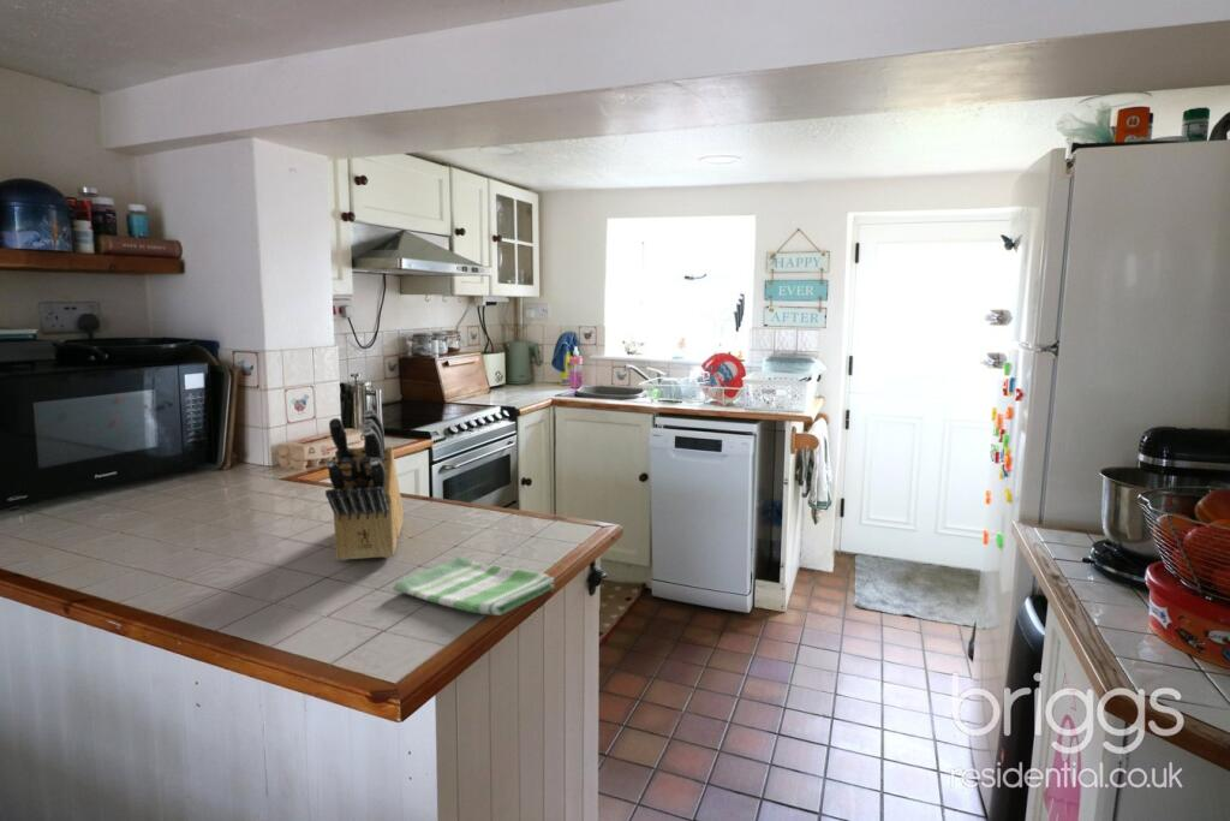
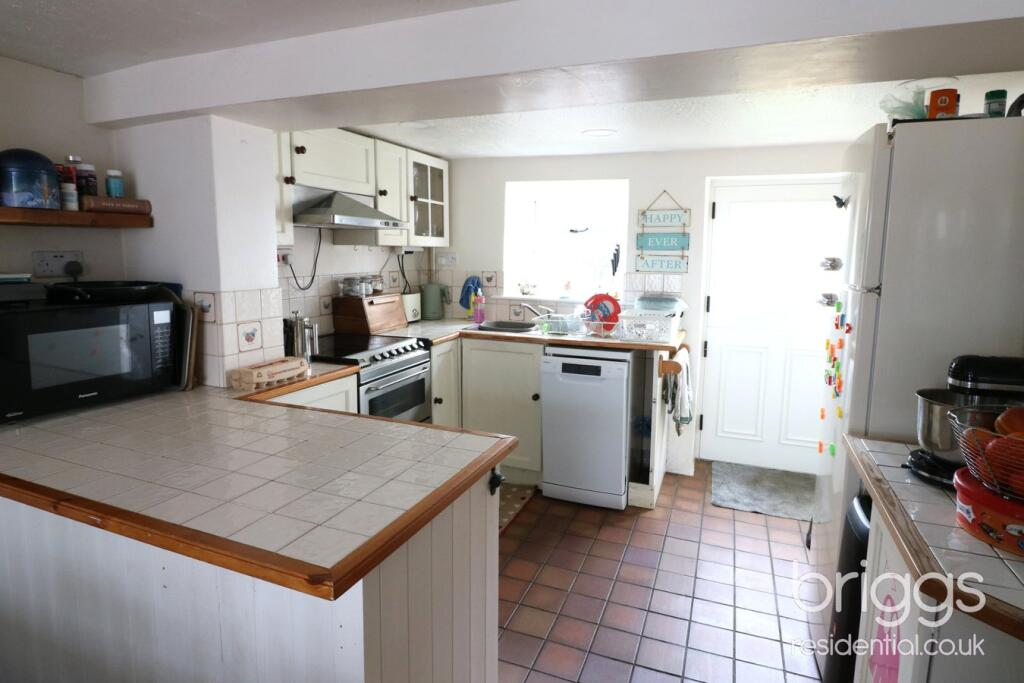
- dish towel (476, 583)
- knife block (366, 476)
